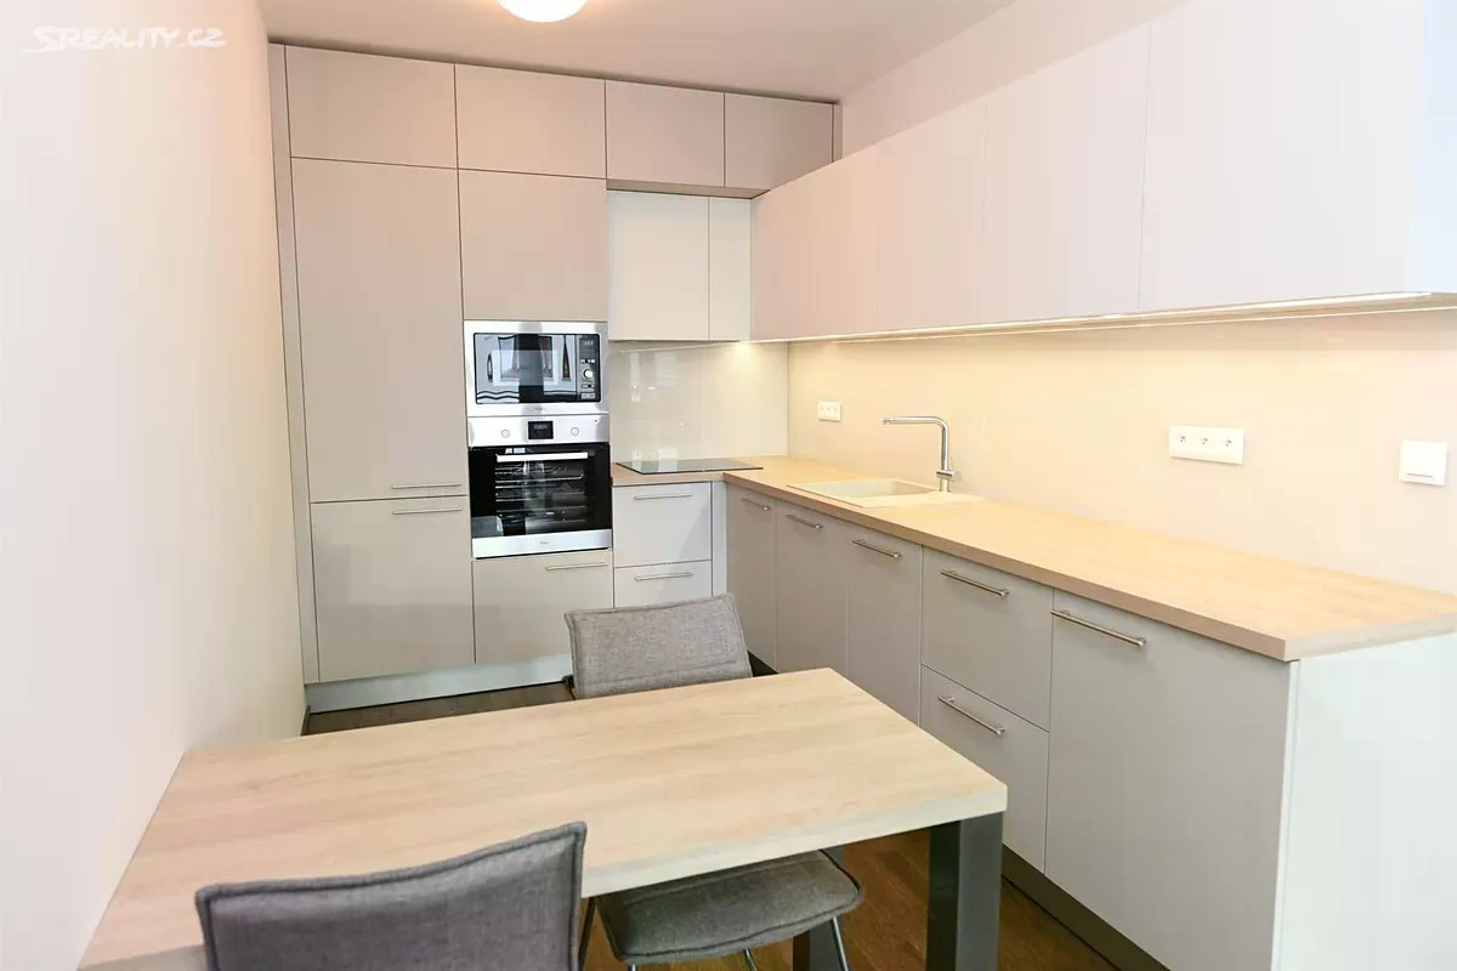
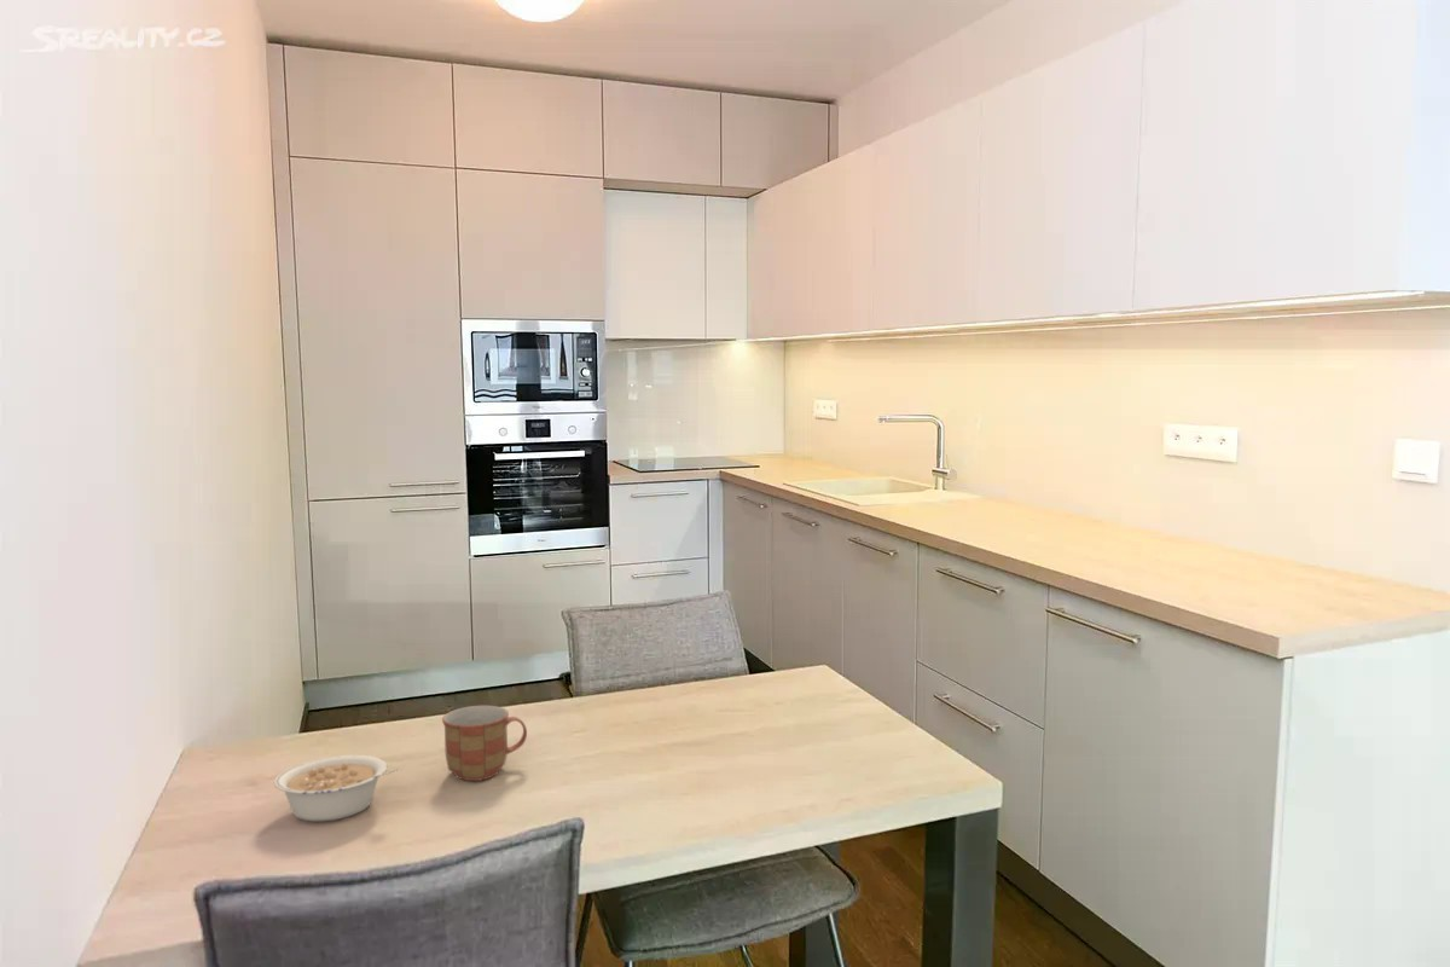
+ legume (336, 786)
+ mug (485, 741)
